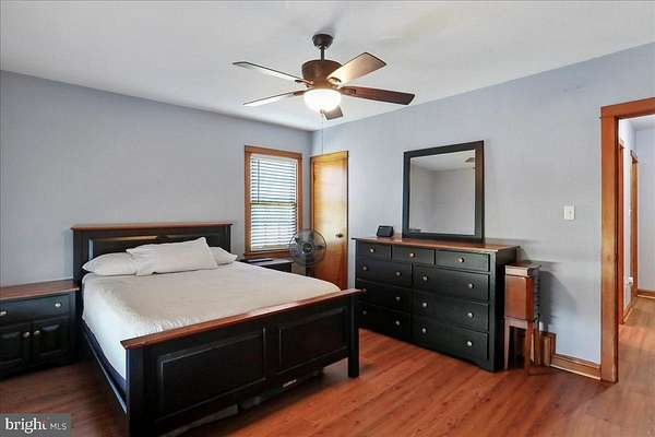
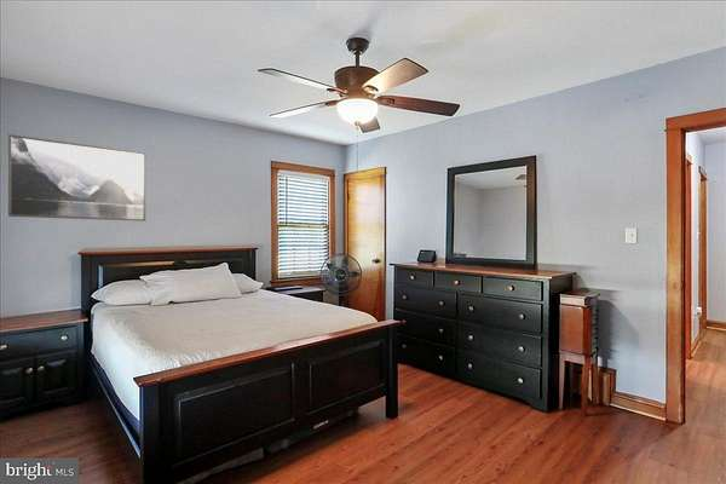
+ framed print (82, 182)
